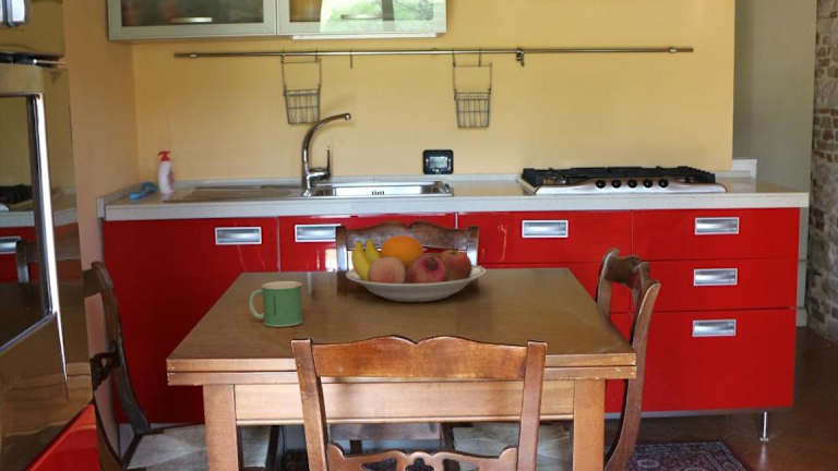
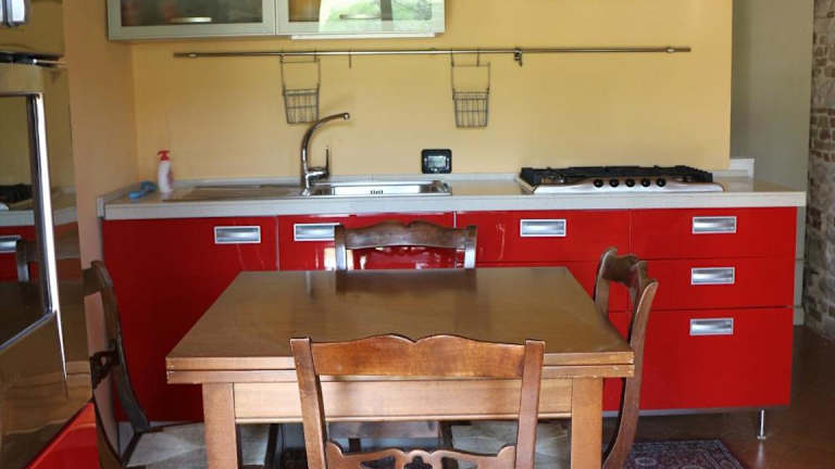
- fruit bowl (415, 266)
- mug (275, 303)
